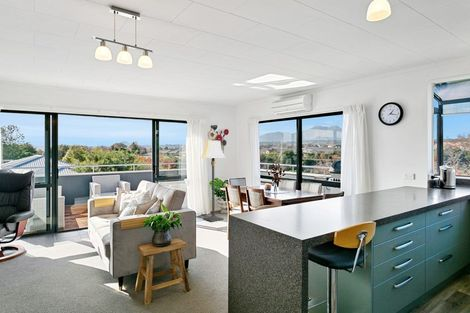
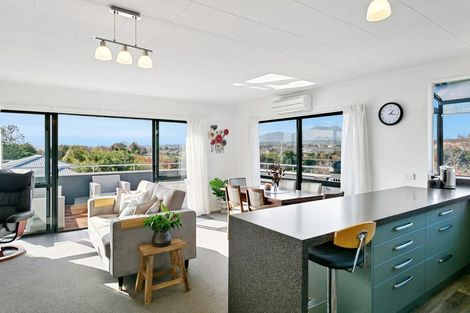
- lamp (213, 180)
